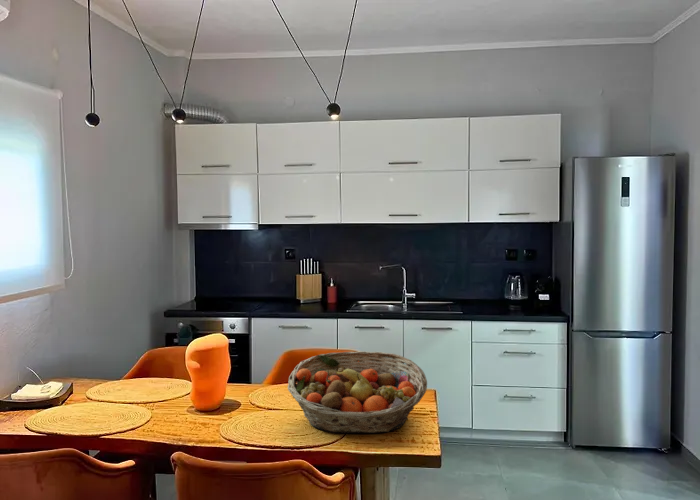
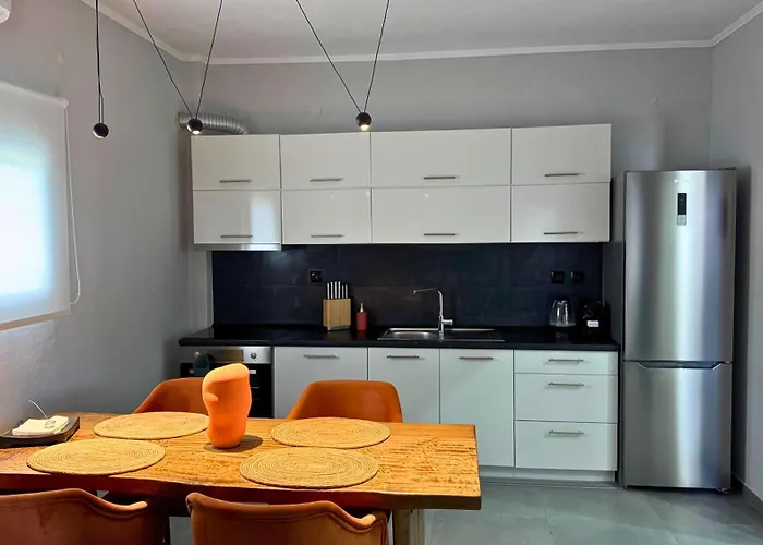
- fruit basket (357, 390)
